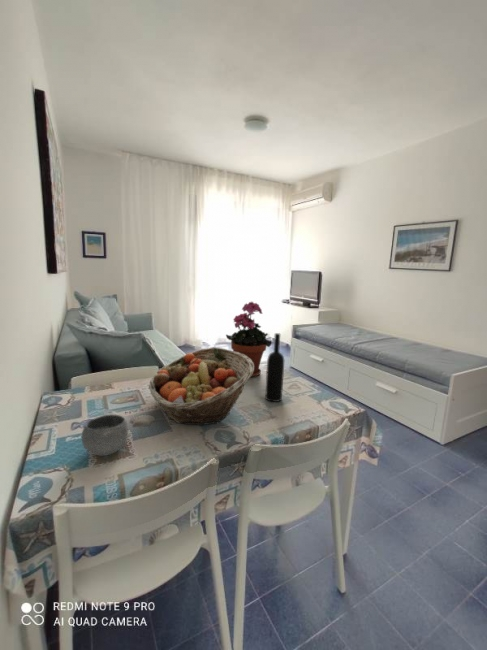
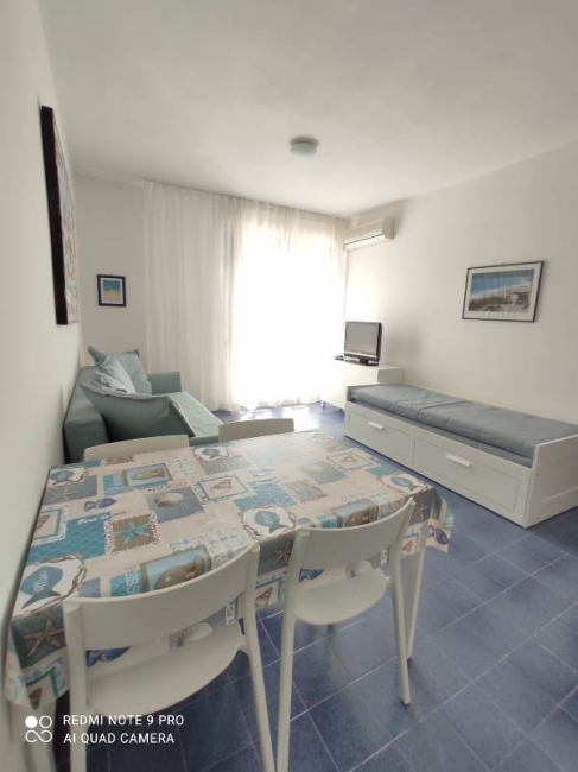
- wine bottle (275, 366)
- fruit basket (200, 381)
- bowl (105, 435)
- potted plant (248, 337)
